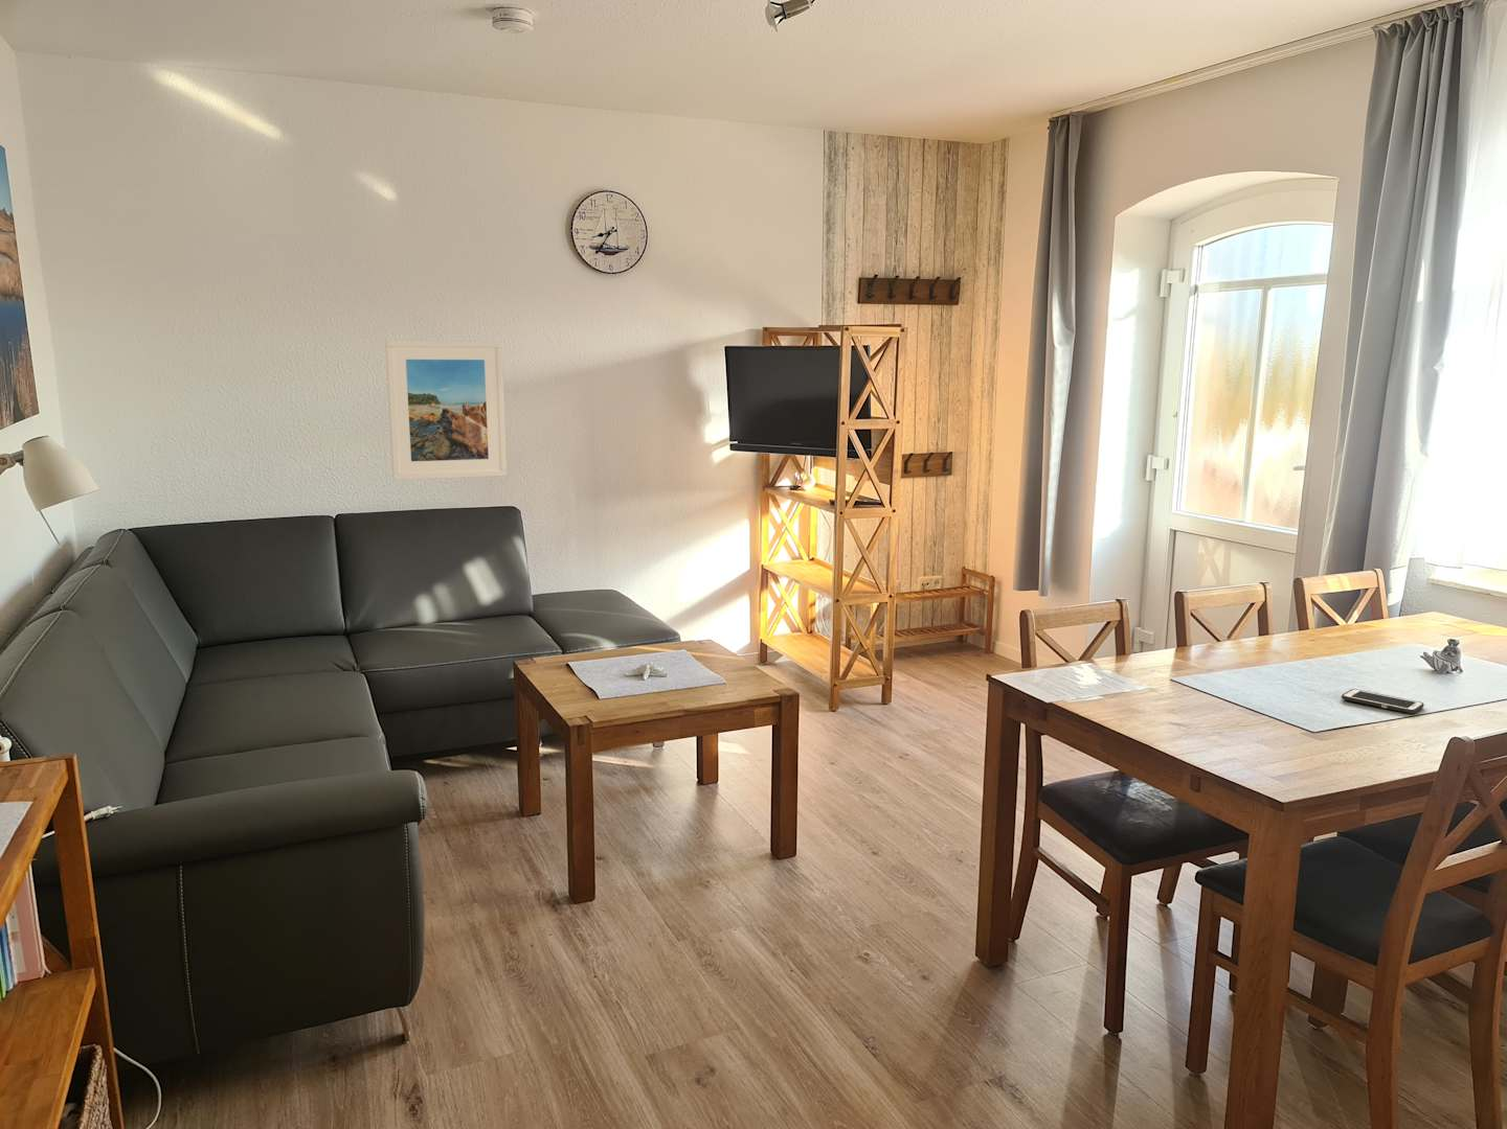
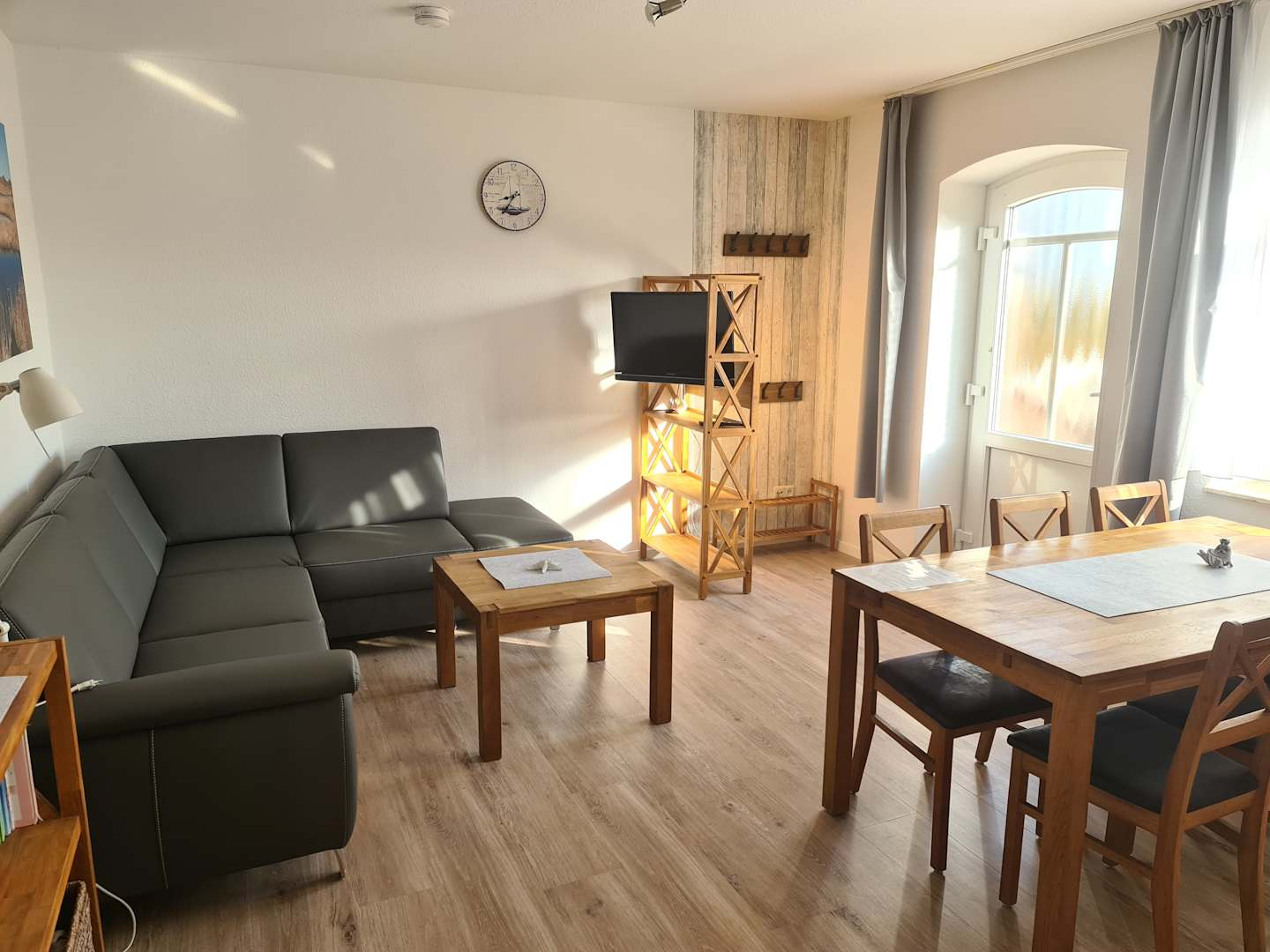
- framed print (447, 410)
- cell phone (1381, 701)
